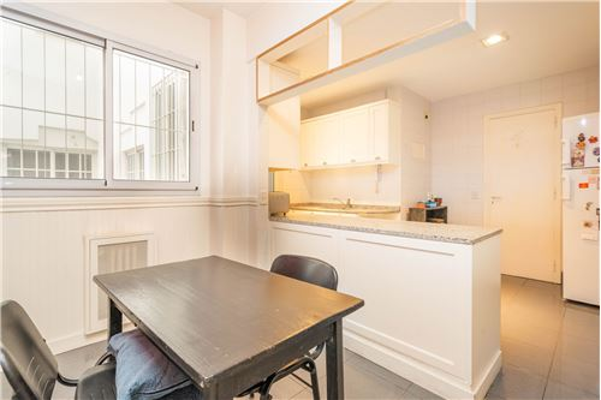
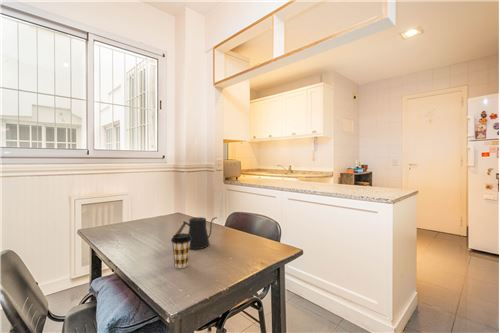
+ coffee cup (181, 250)
+ kettle (196, 232)
